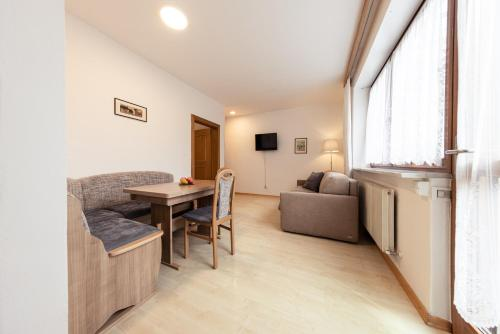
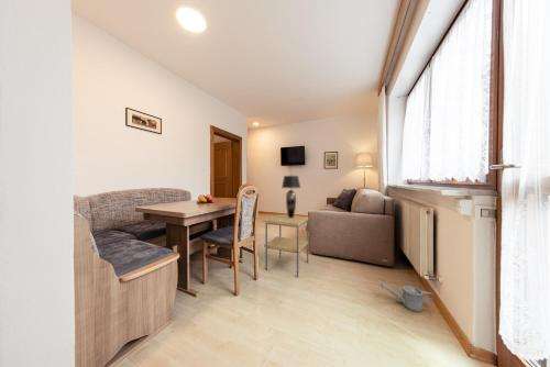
+ side table (286, 242)
+ watering can (406, 296)
+ table lamp (290, 196)
